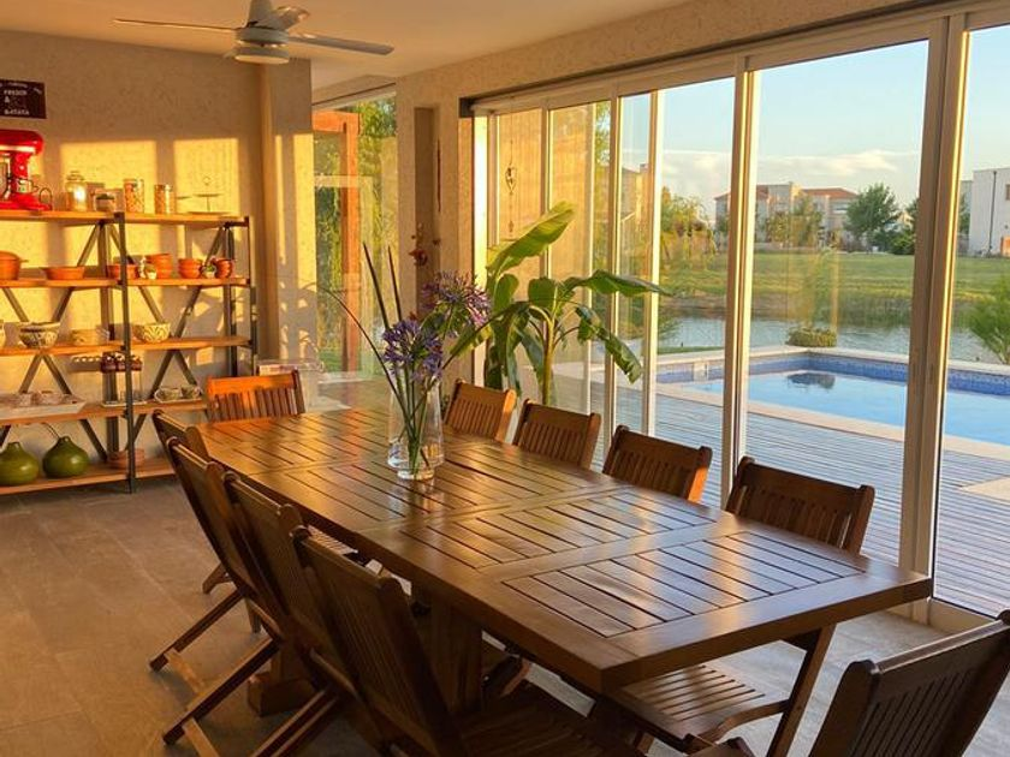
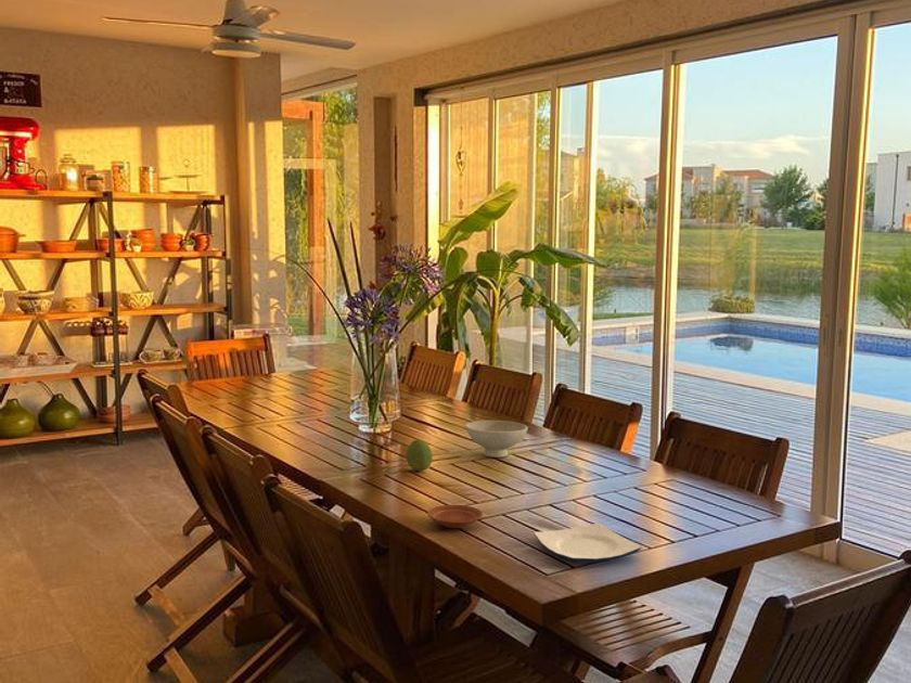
+ plate (586, 544)
+ fruit (419, 454)
+ plate (454, 518)
+ bowl (496, 439)
